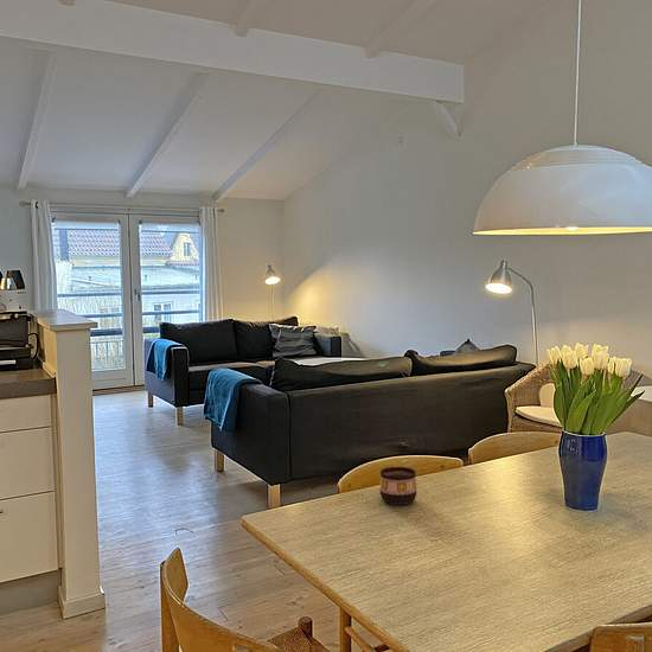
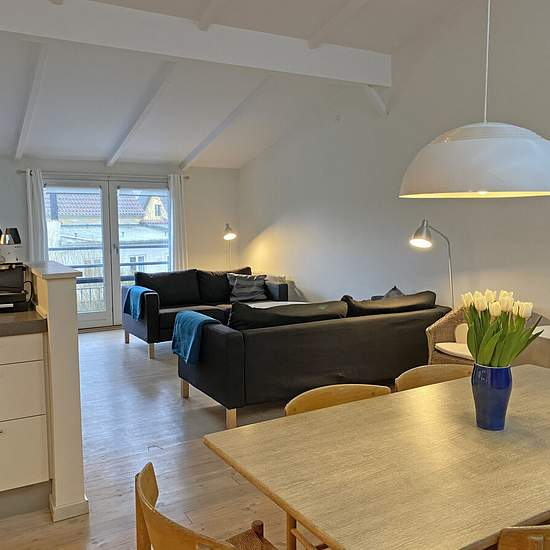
- cup (399, 485)
